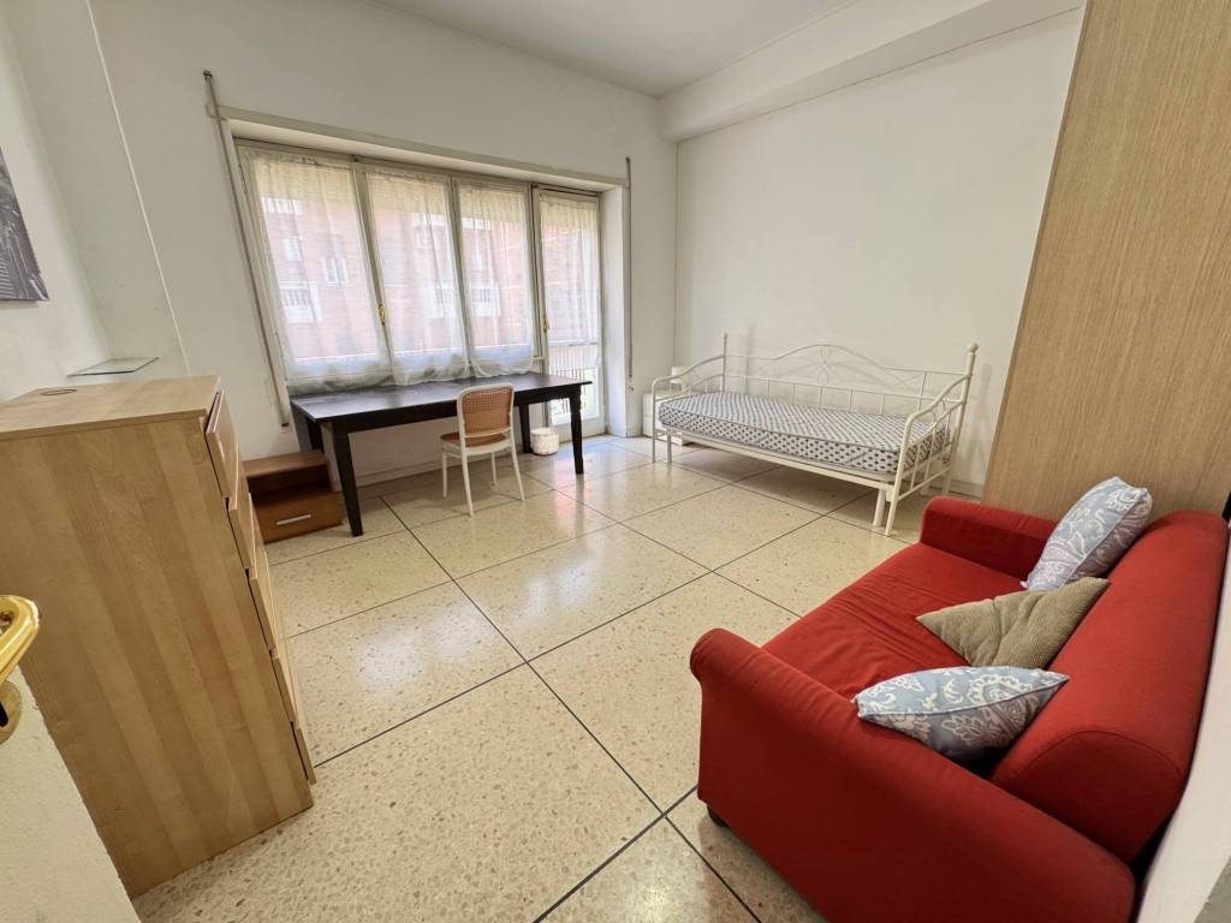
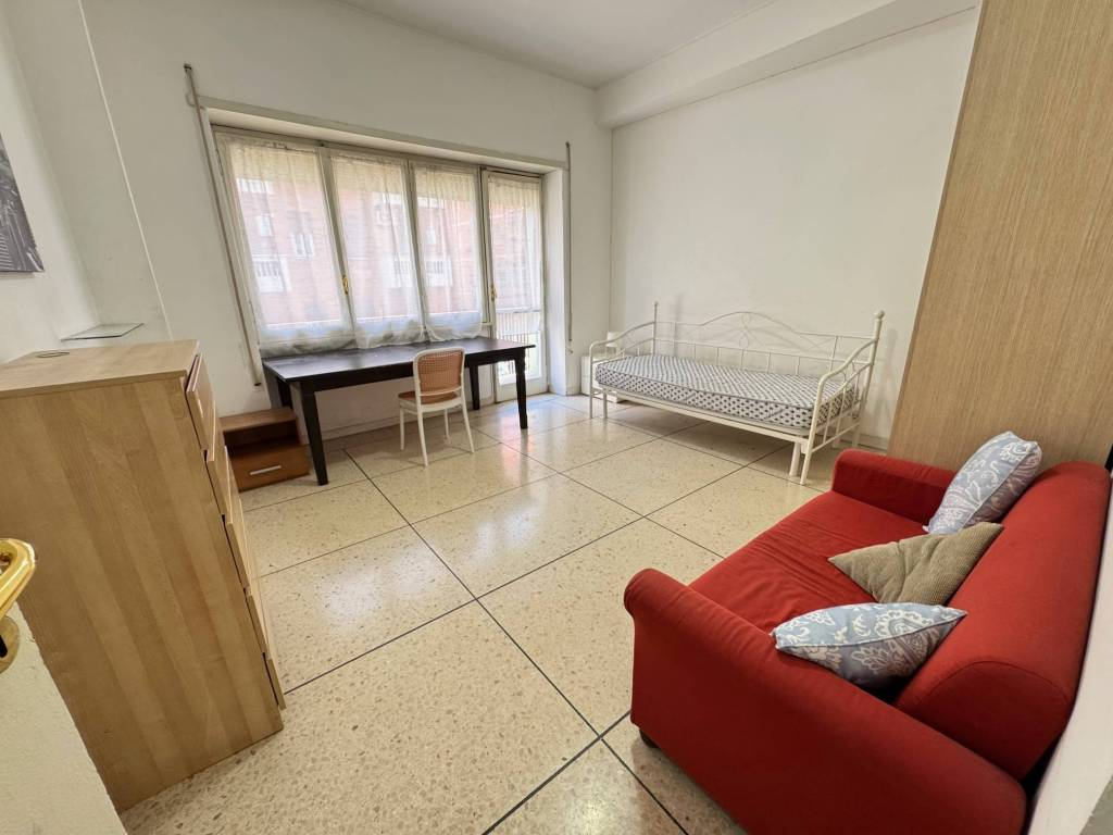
- planter (545, 441)
